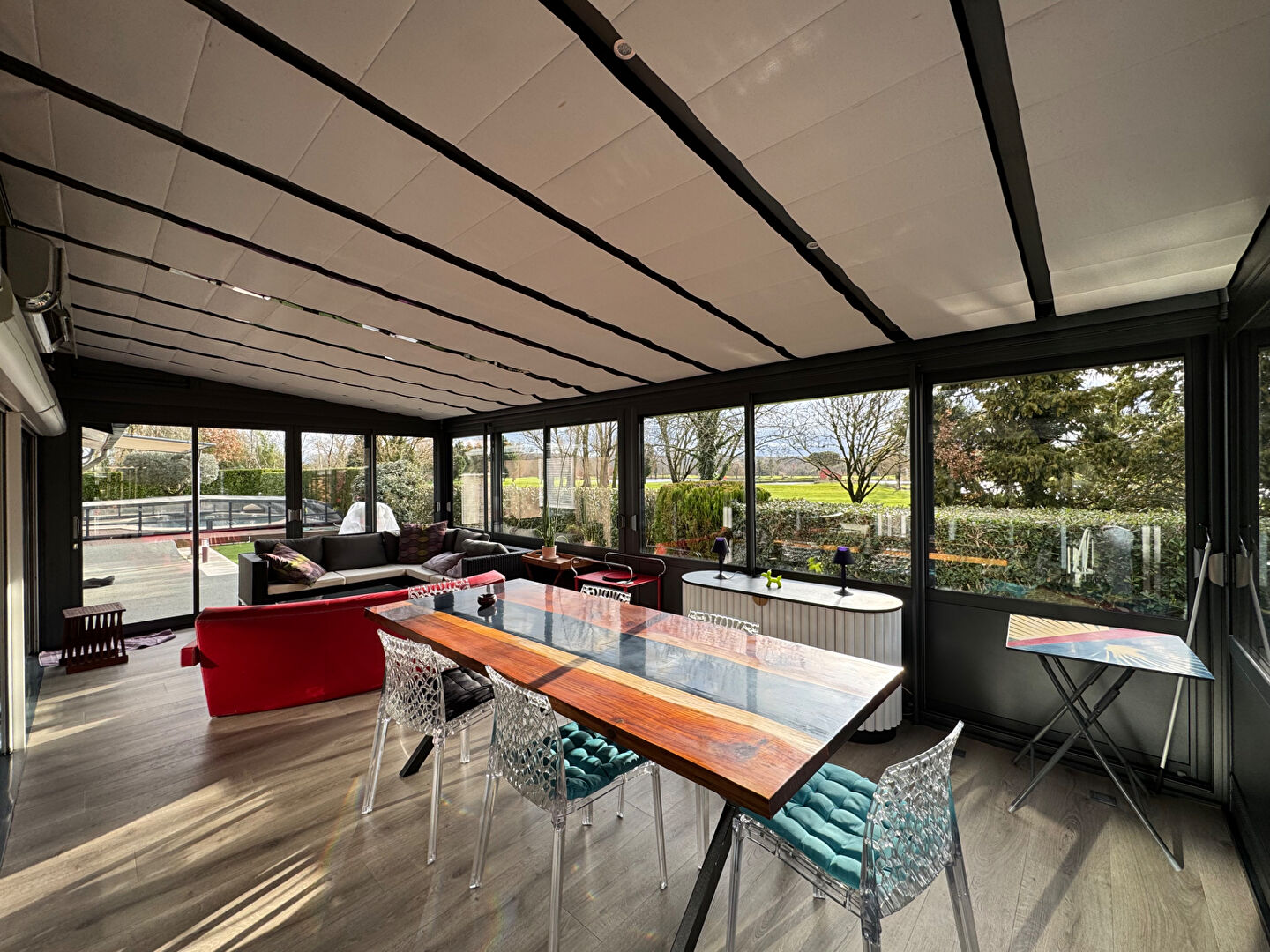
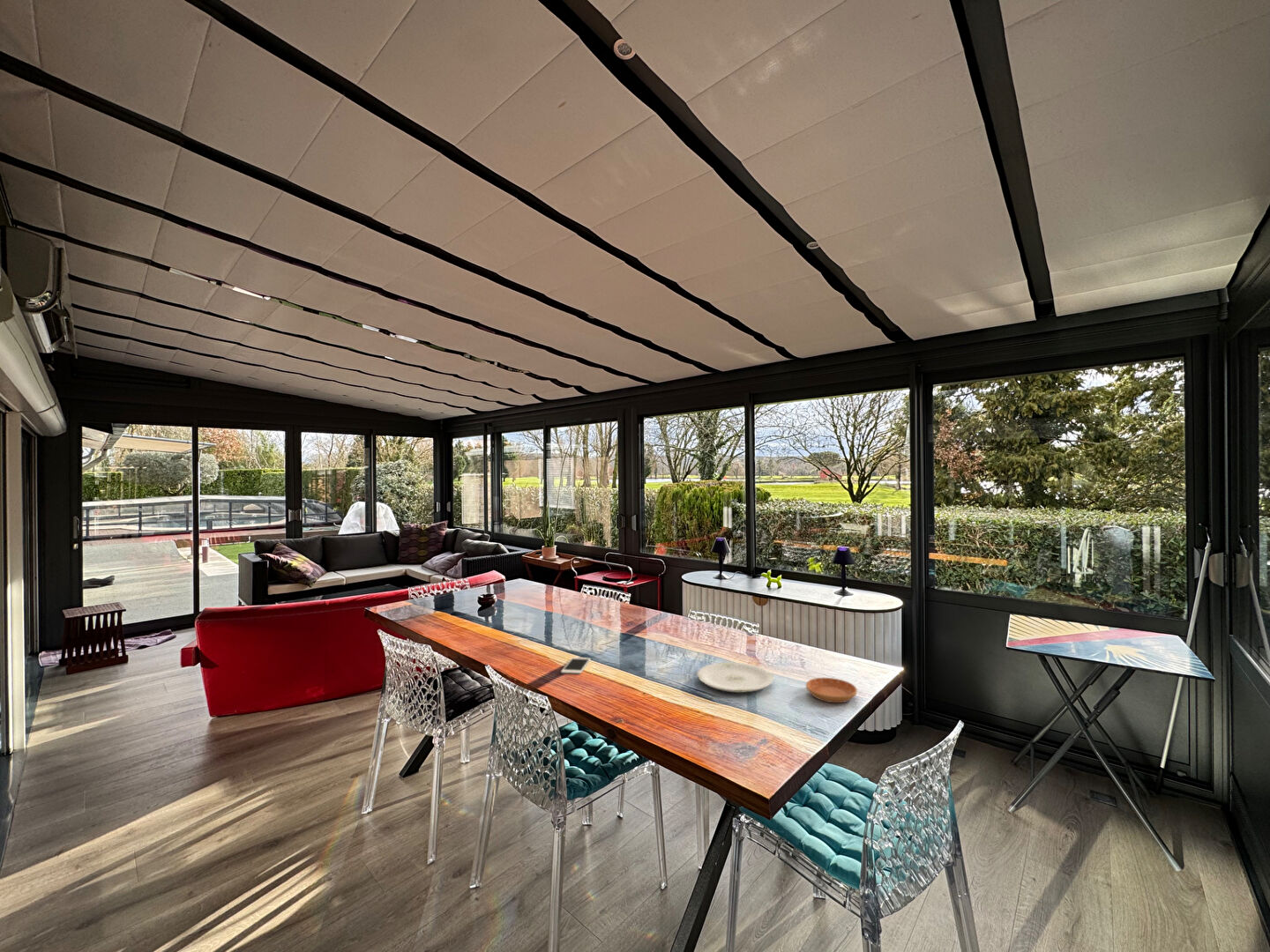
+ plate (735, 678)
+ saucer (831, 690)
+ cell phone (576, 665)
